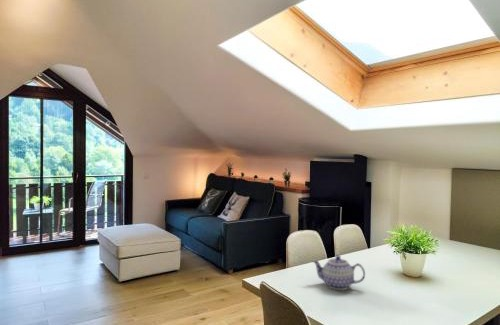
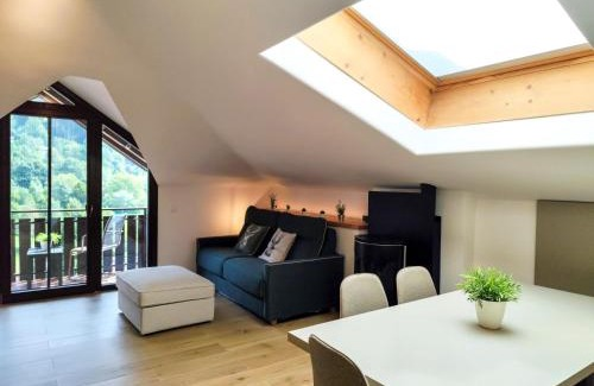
- teapot (337, 270)
